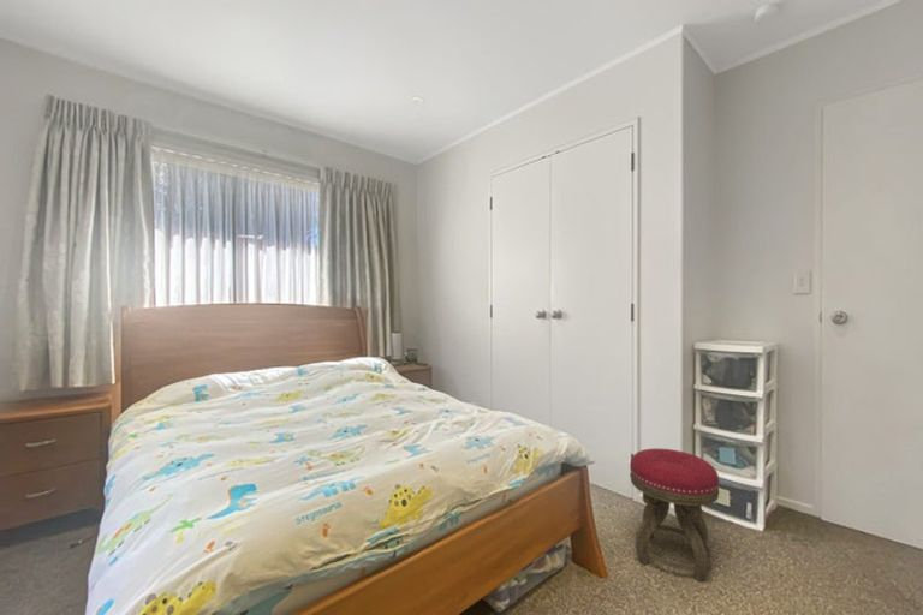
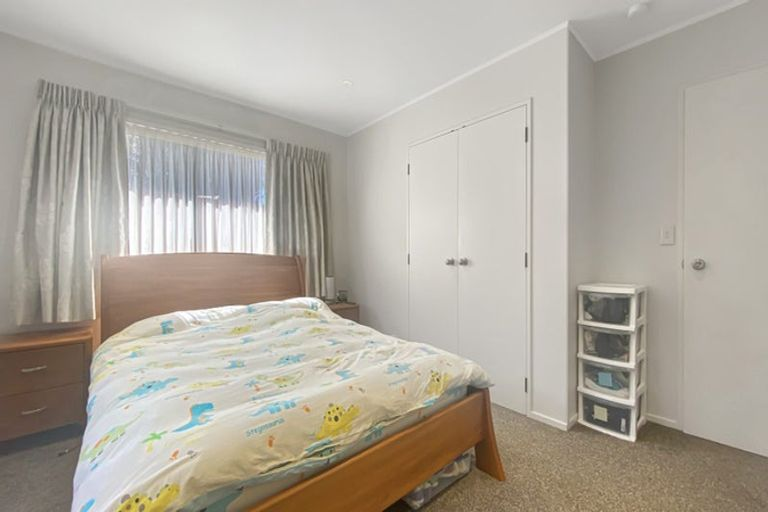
- stool (674, 507)
